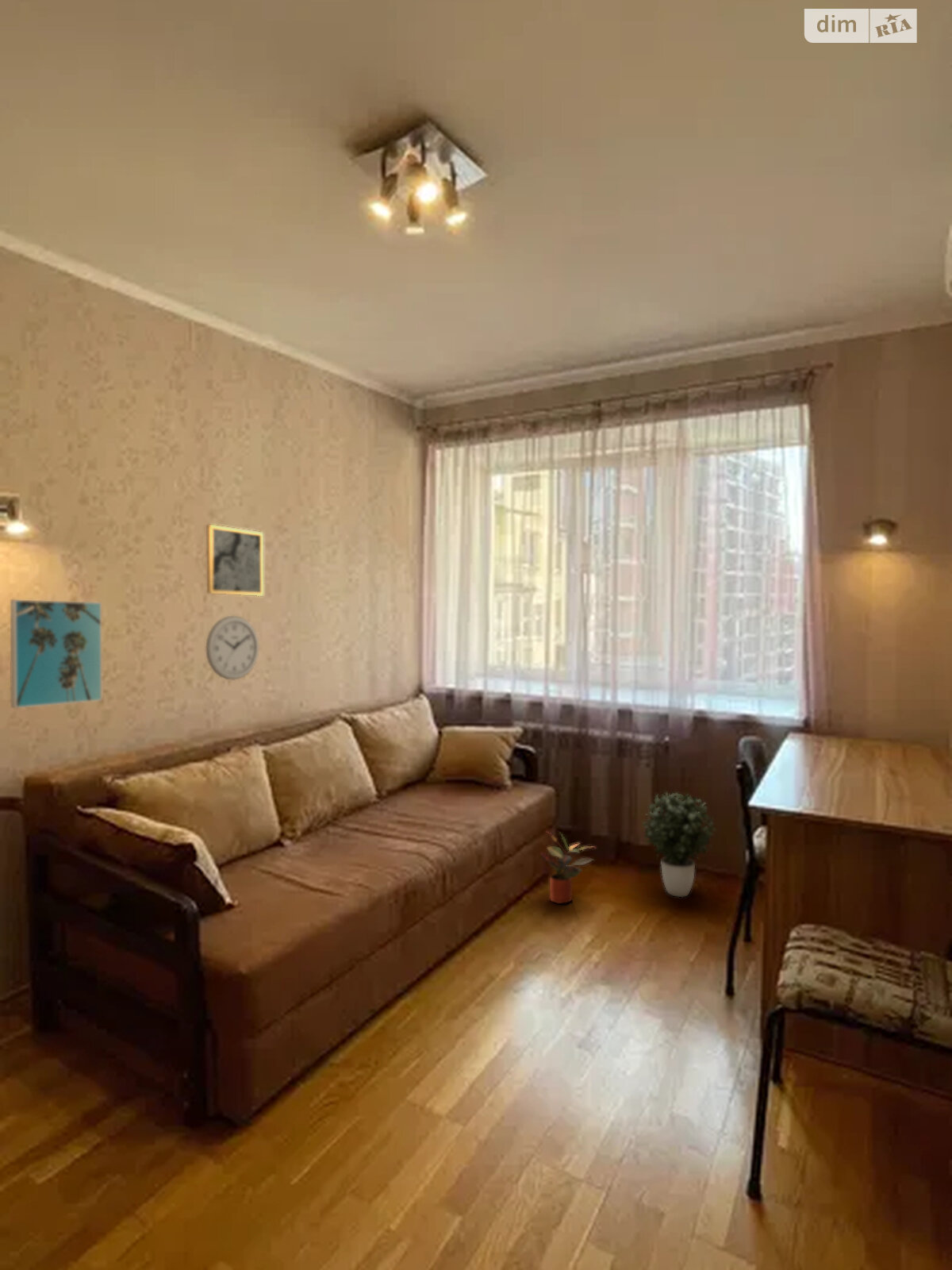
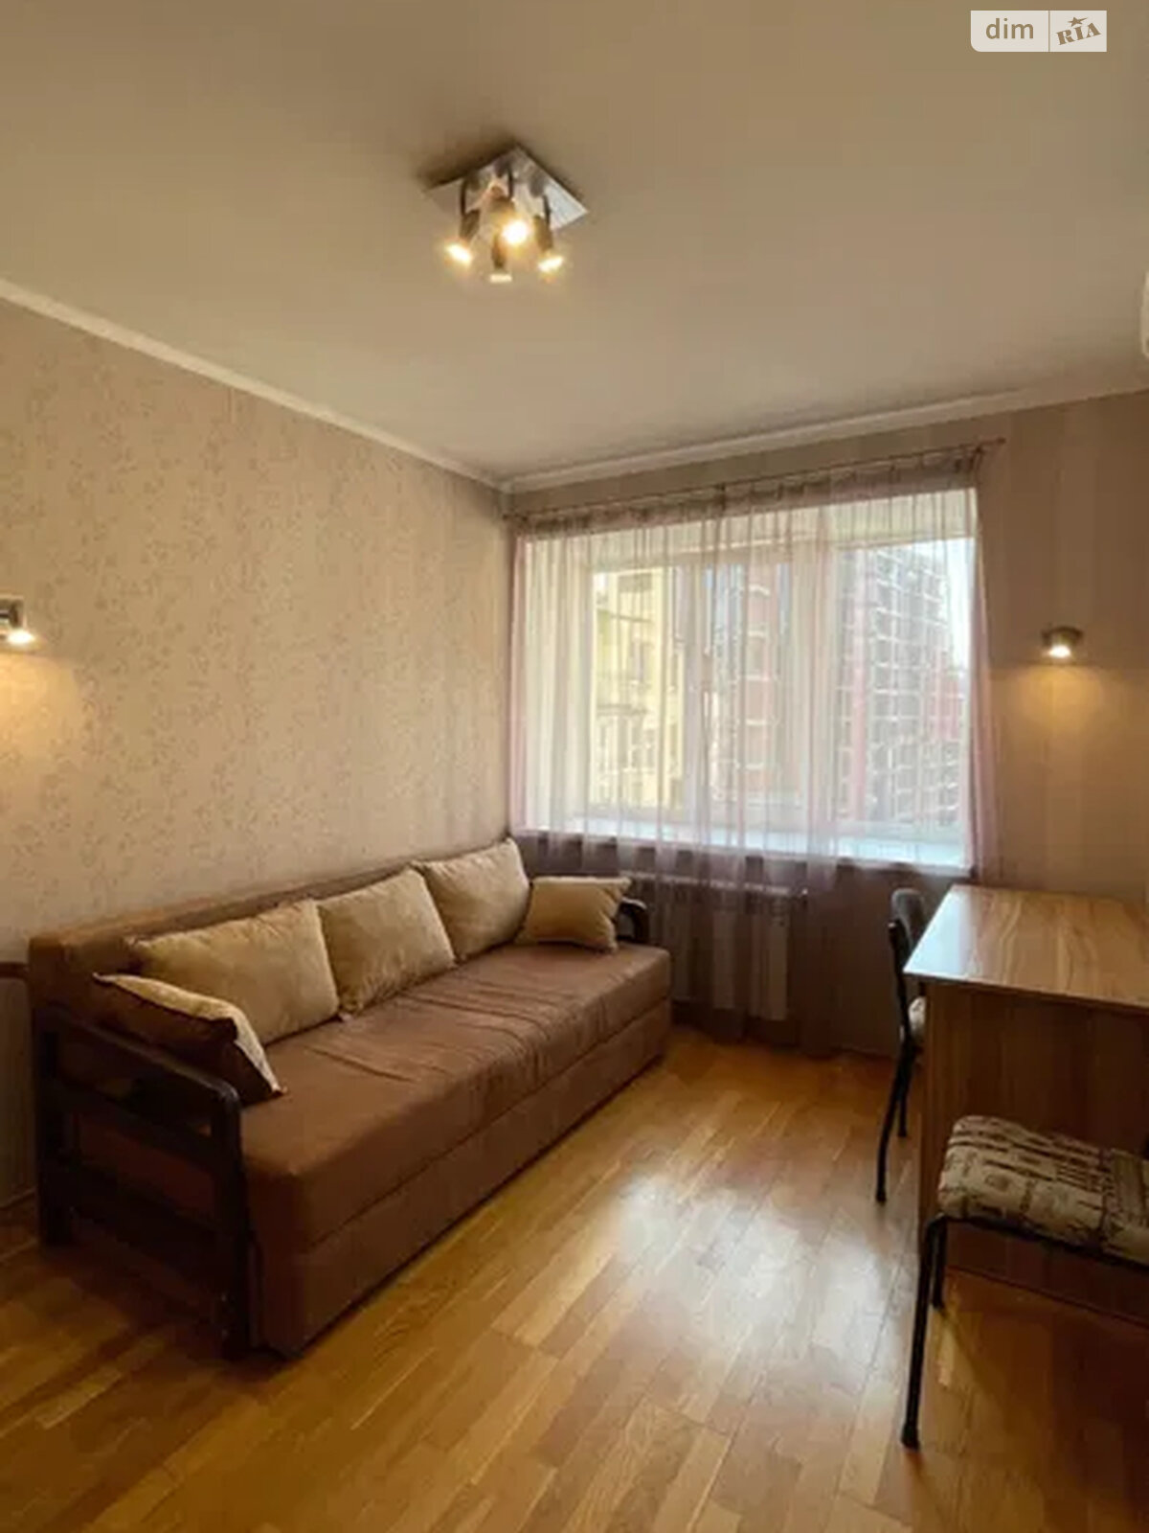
- wall art (236, 561)
- potted plant (567, 865)
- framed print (58, 652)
- wall clock (234, 648)
- potted plant (678, 842)
